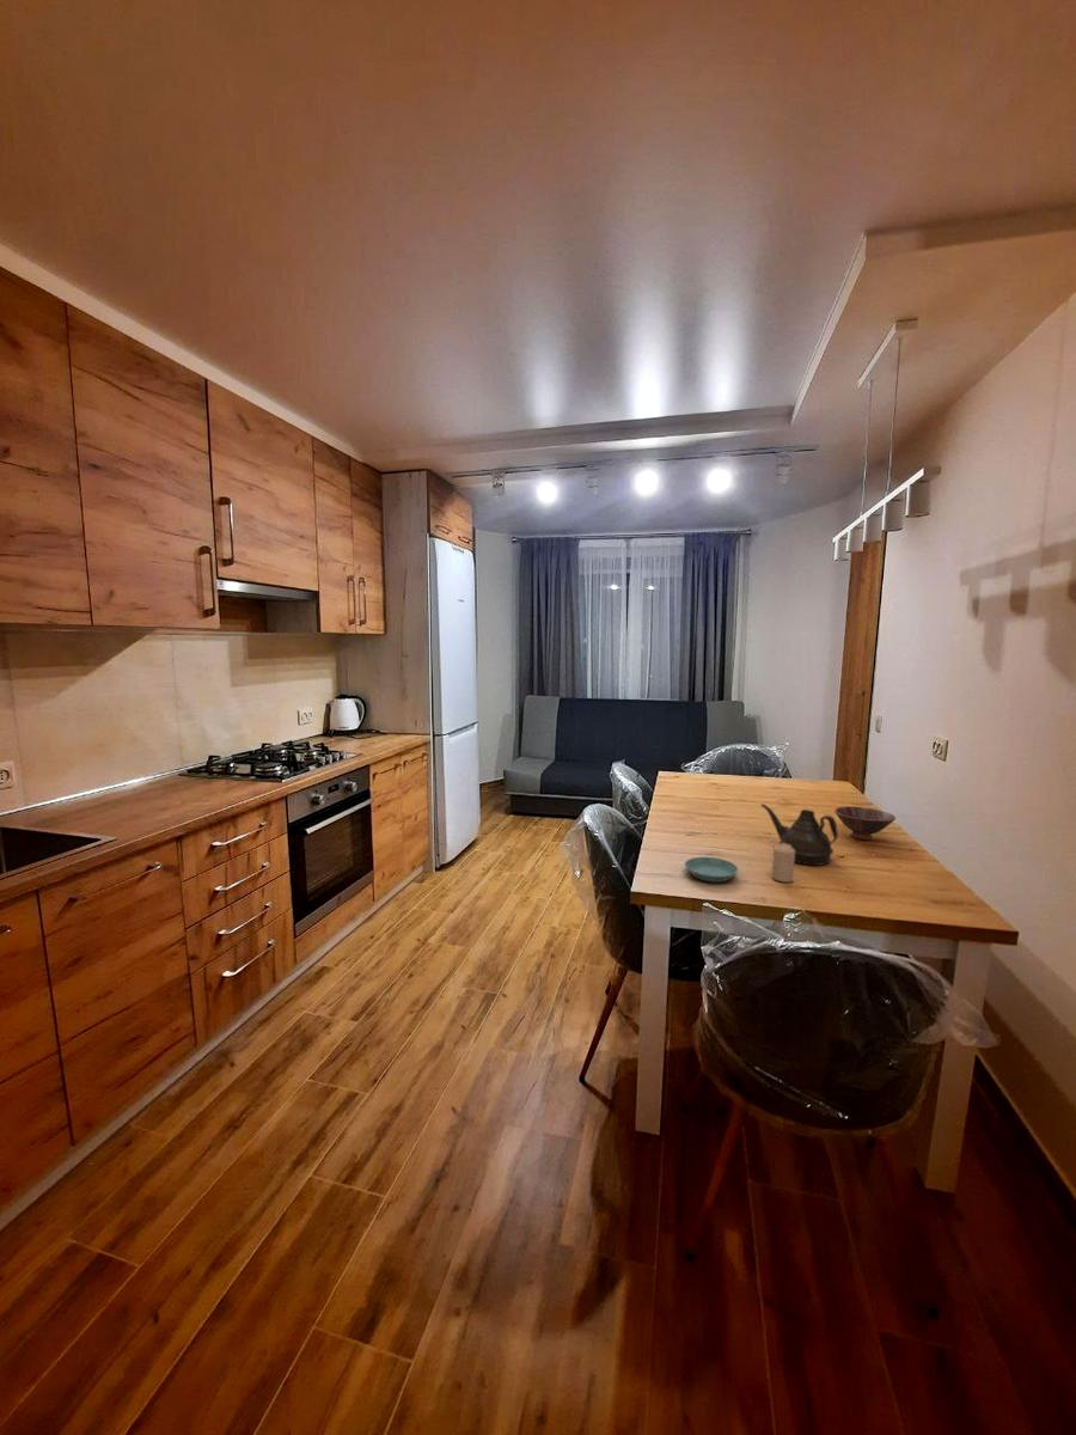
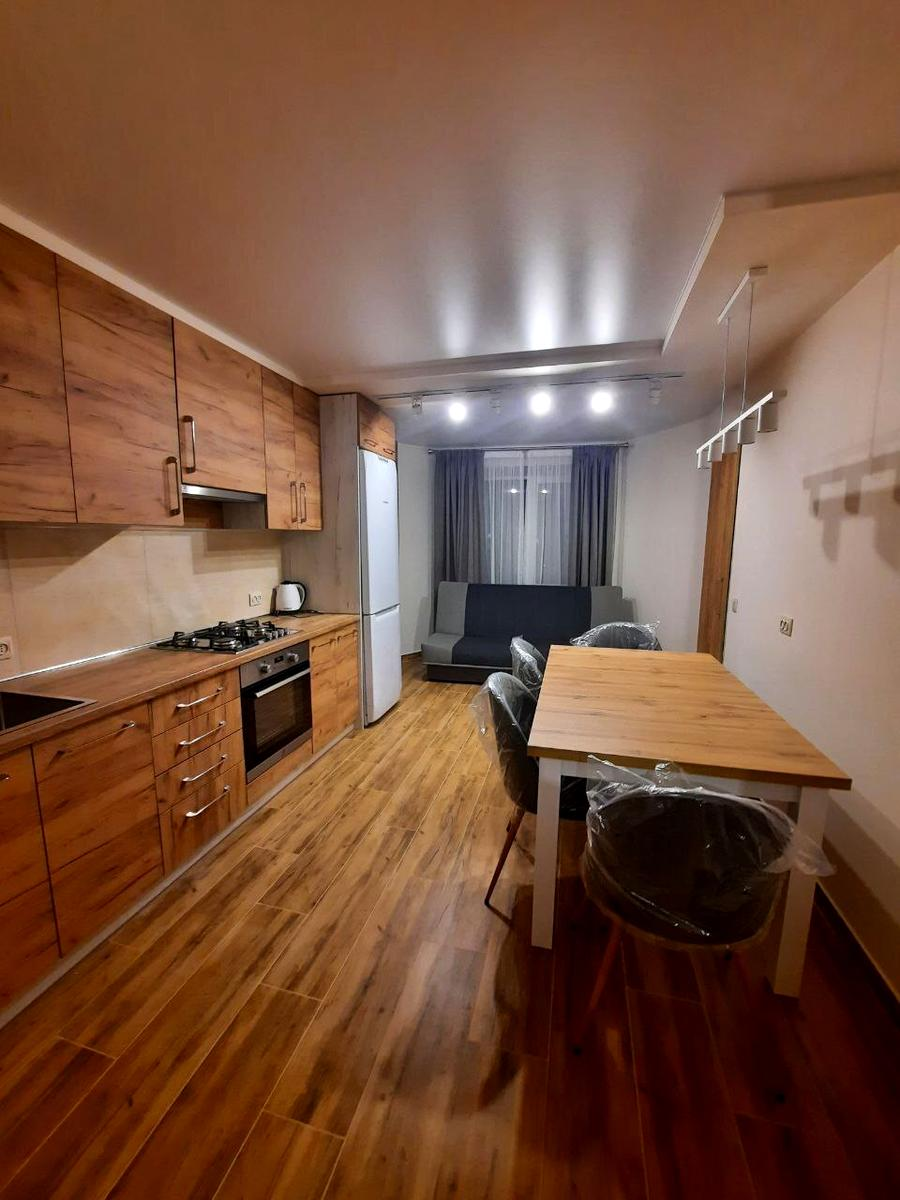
- saucer (710, 869)
- candle (783, 861)
- teapot (796, 831)
- bowl (863, 824)
